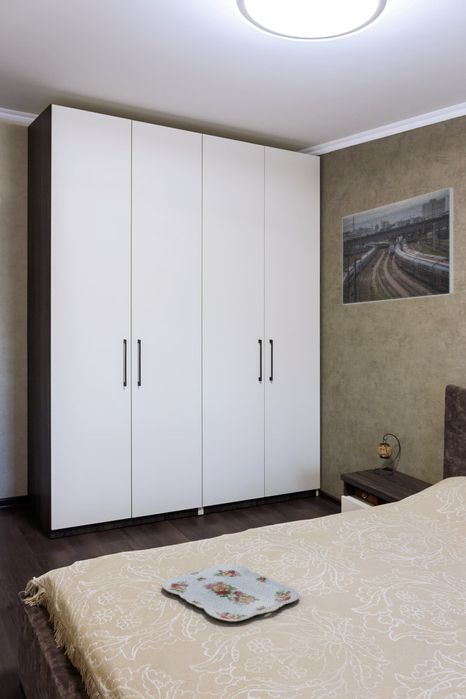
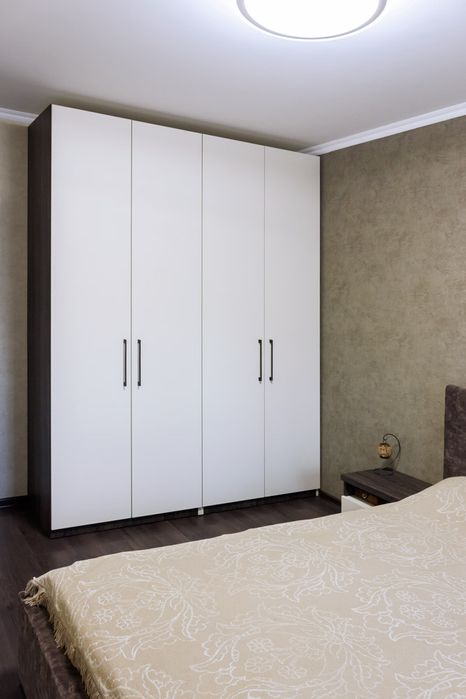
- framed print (392, 252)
- serving tray (229, 591)
